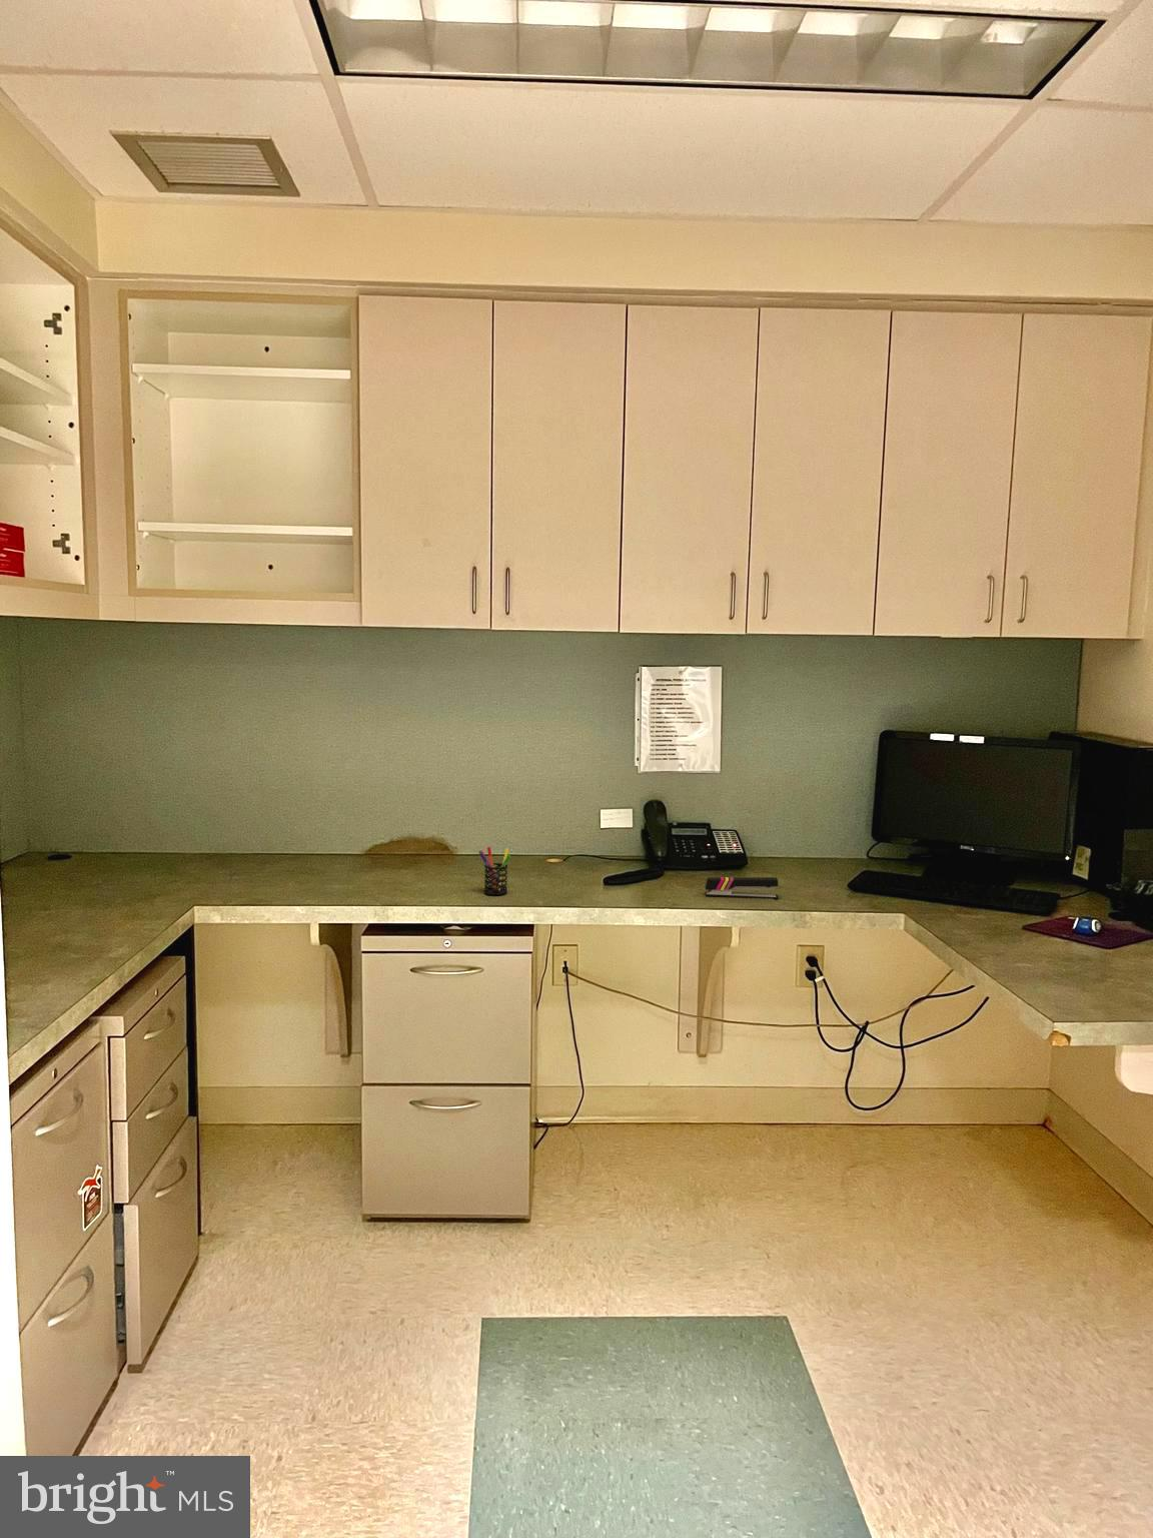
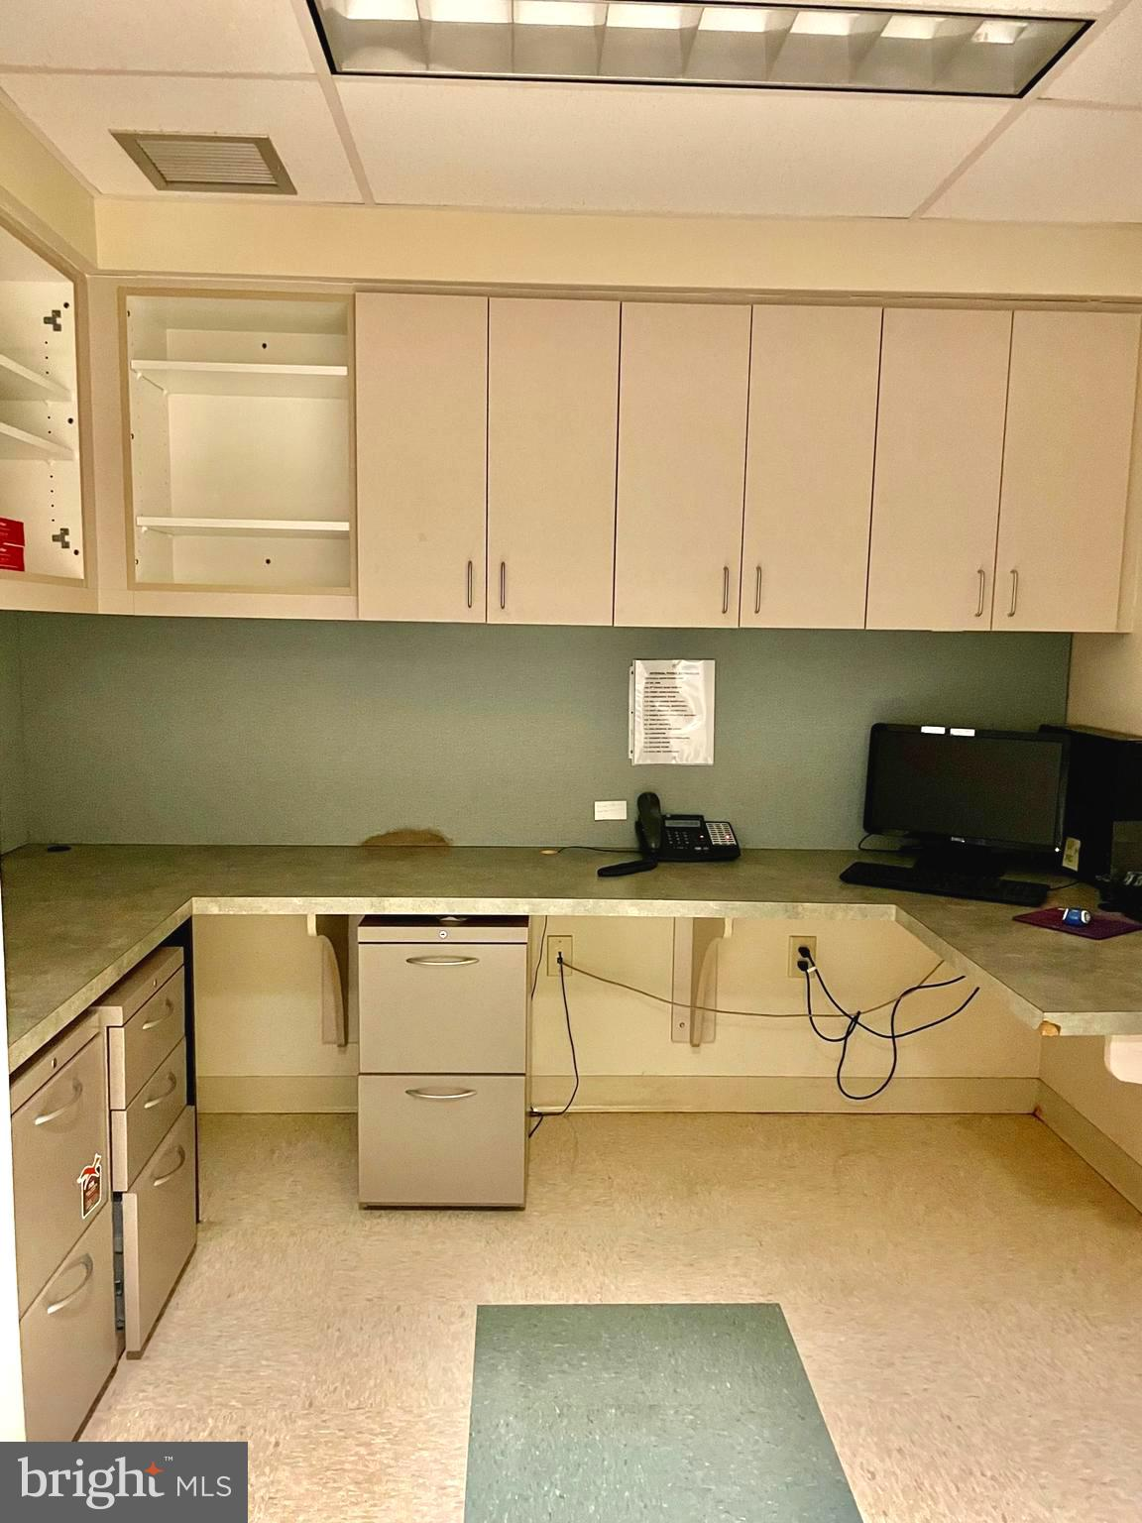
- stapler (741, 886)
- pen holder (497, 870)
